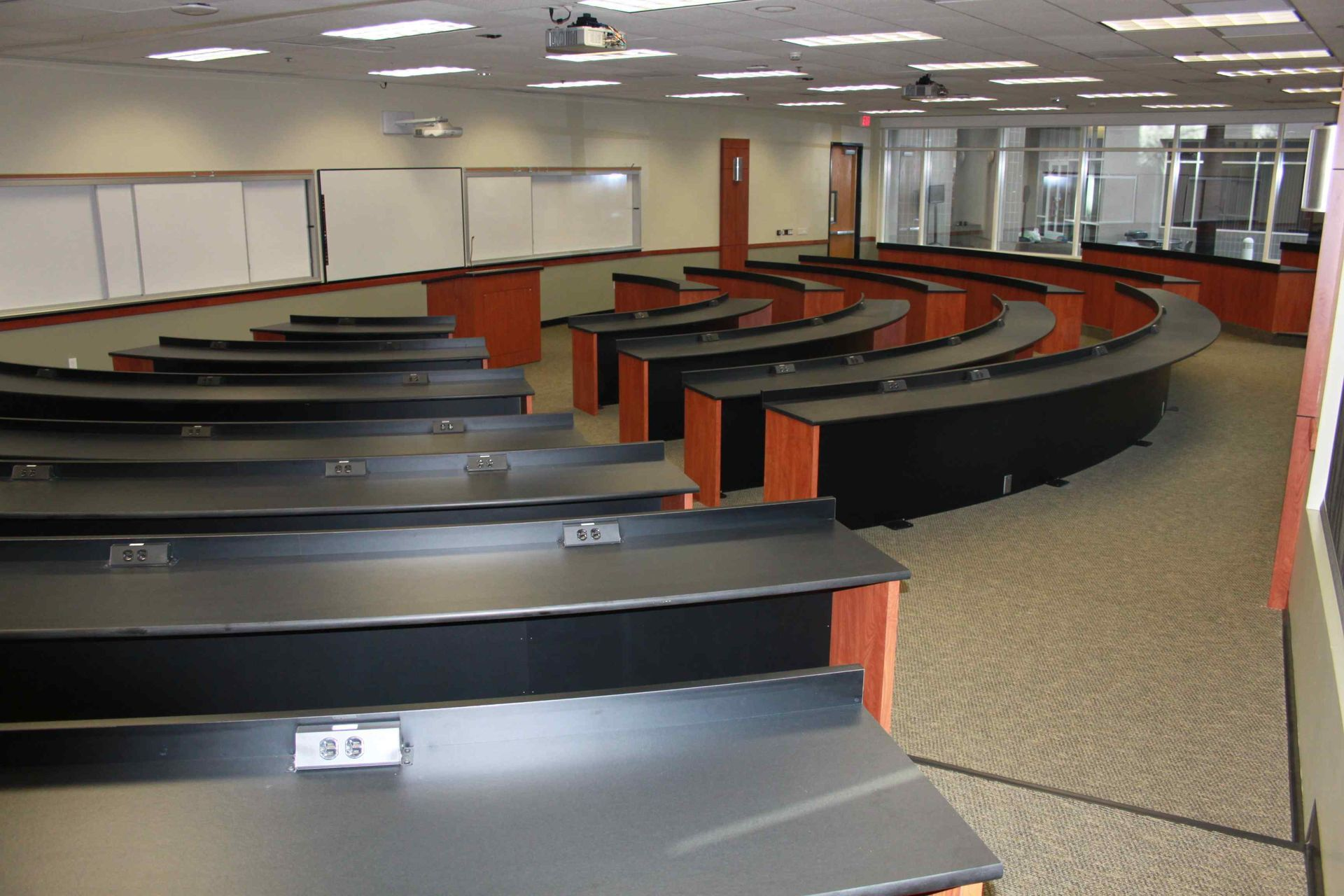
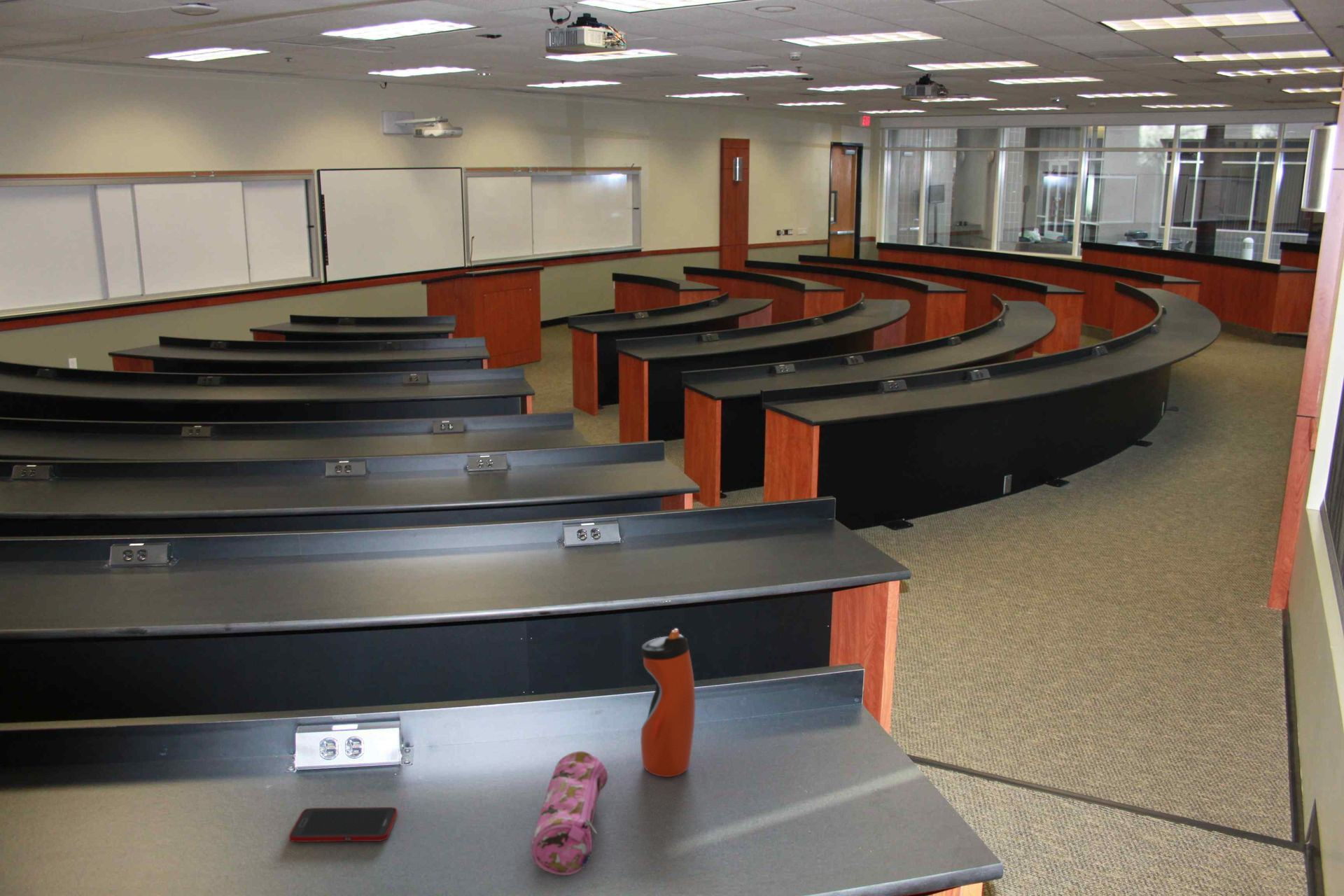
+ water bottle (667, 699)
+ pencil case (571, 808)
+ cell phone (344, 825)
